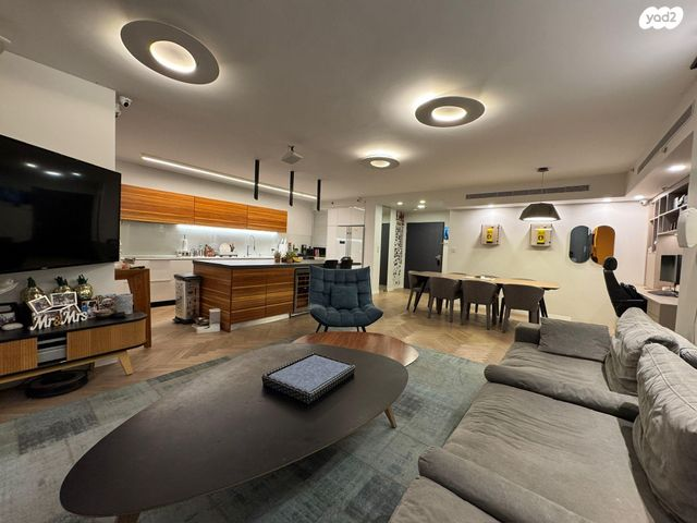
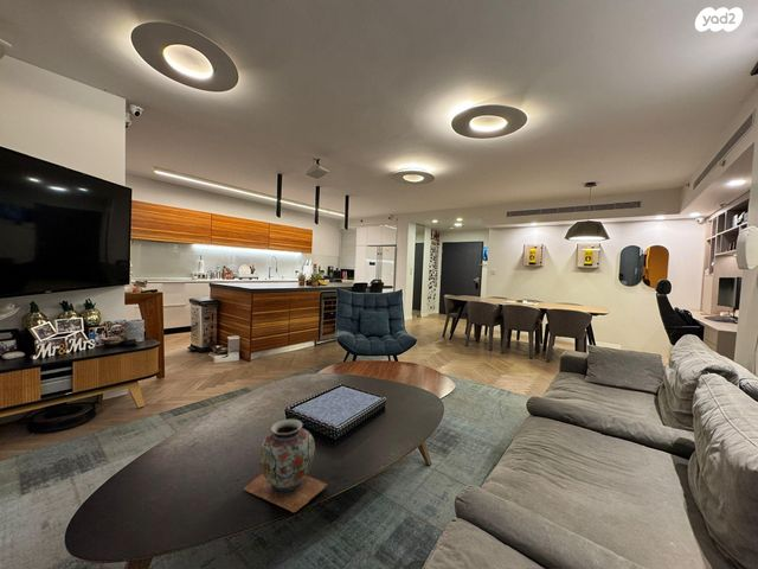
+ decorative vase (285, 455)
